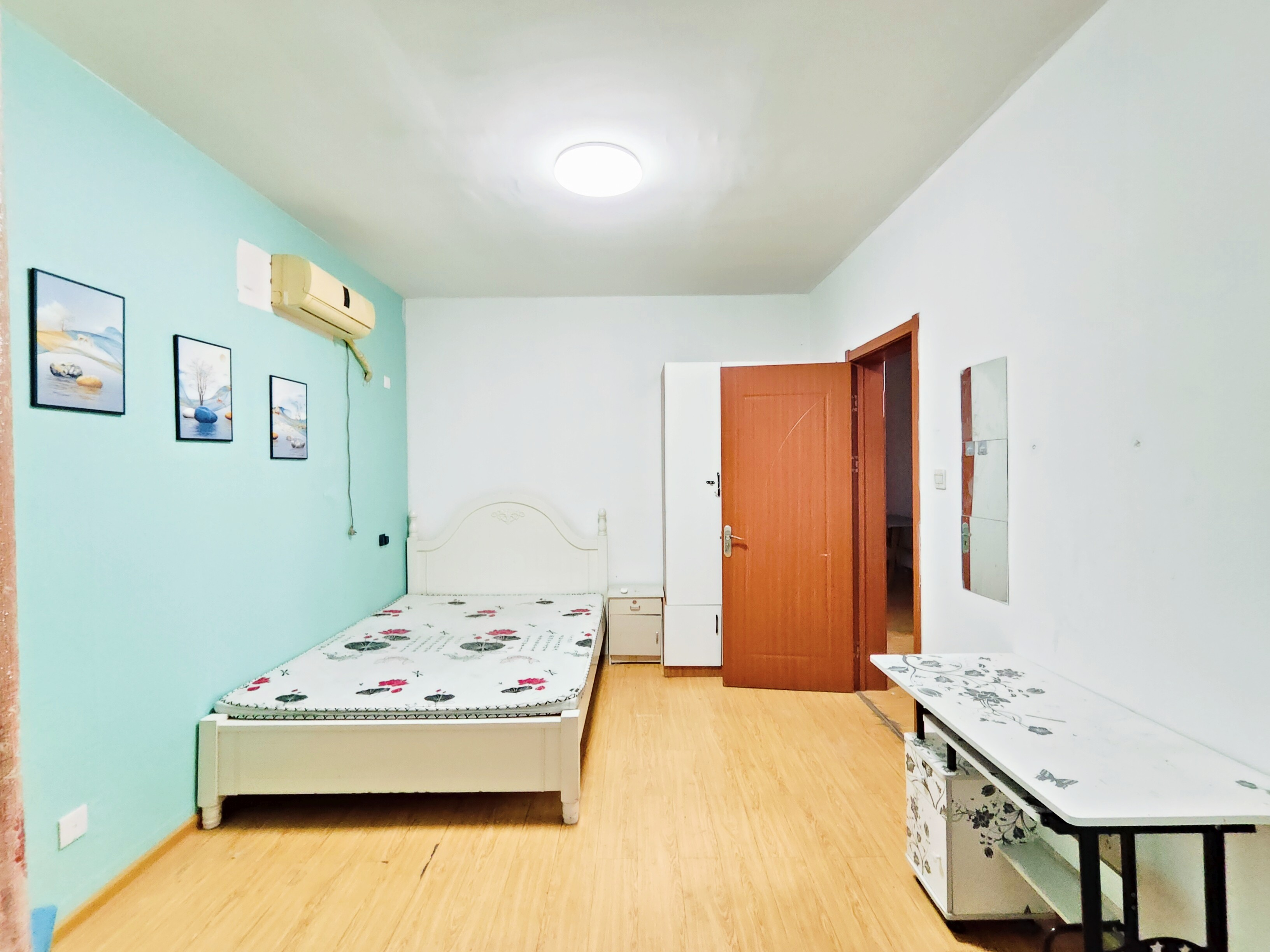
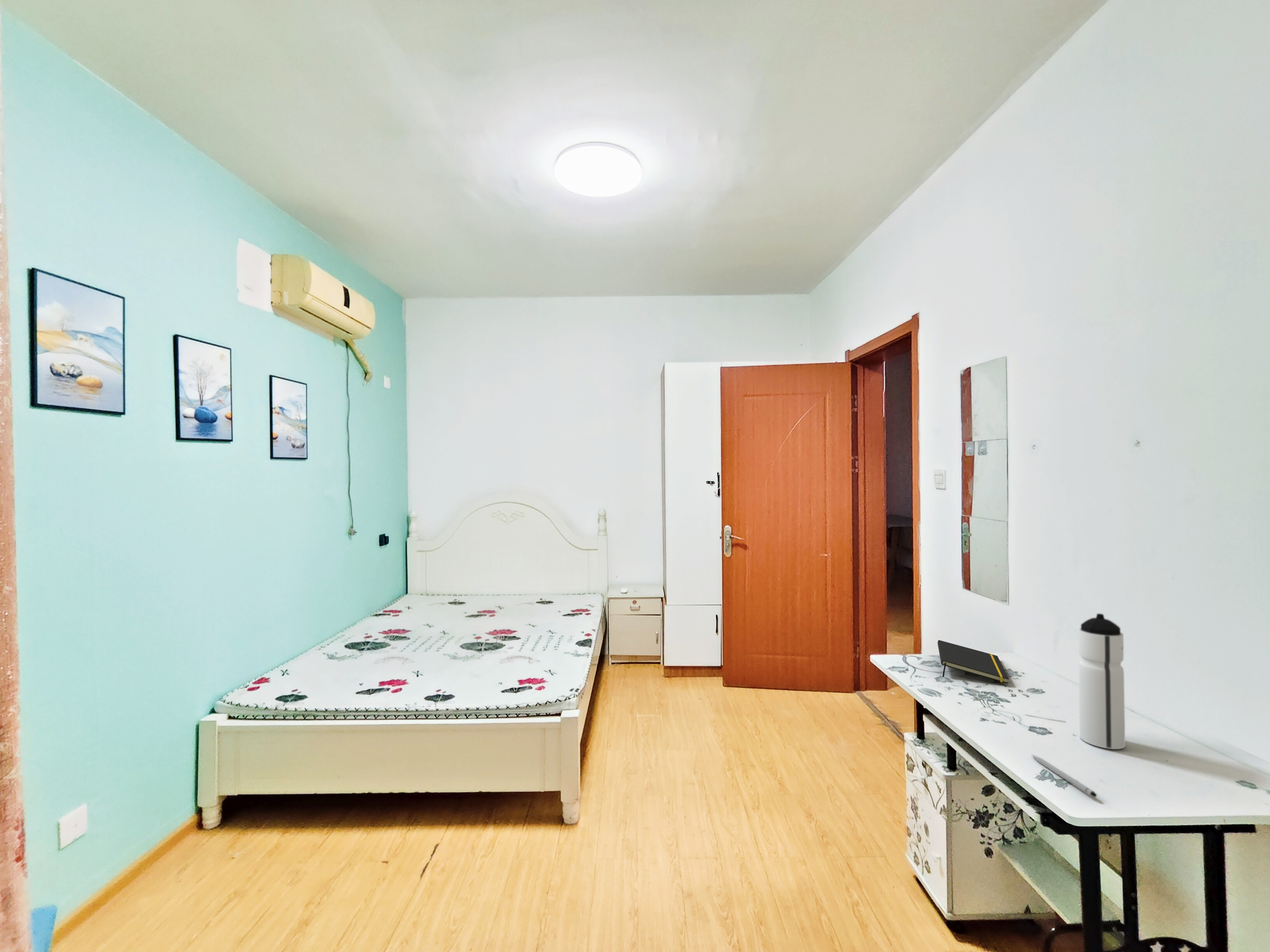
+ water bottle (1101, 677)
+ pen (1061, 774)
+ notepad (970, 660)
